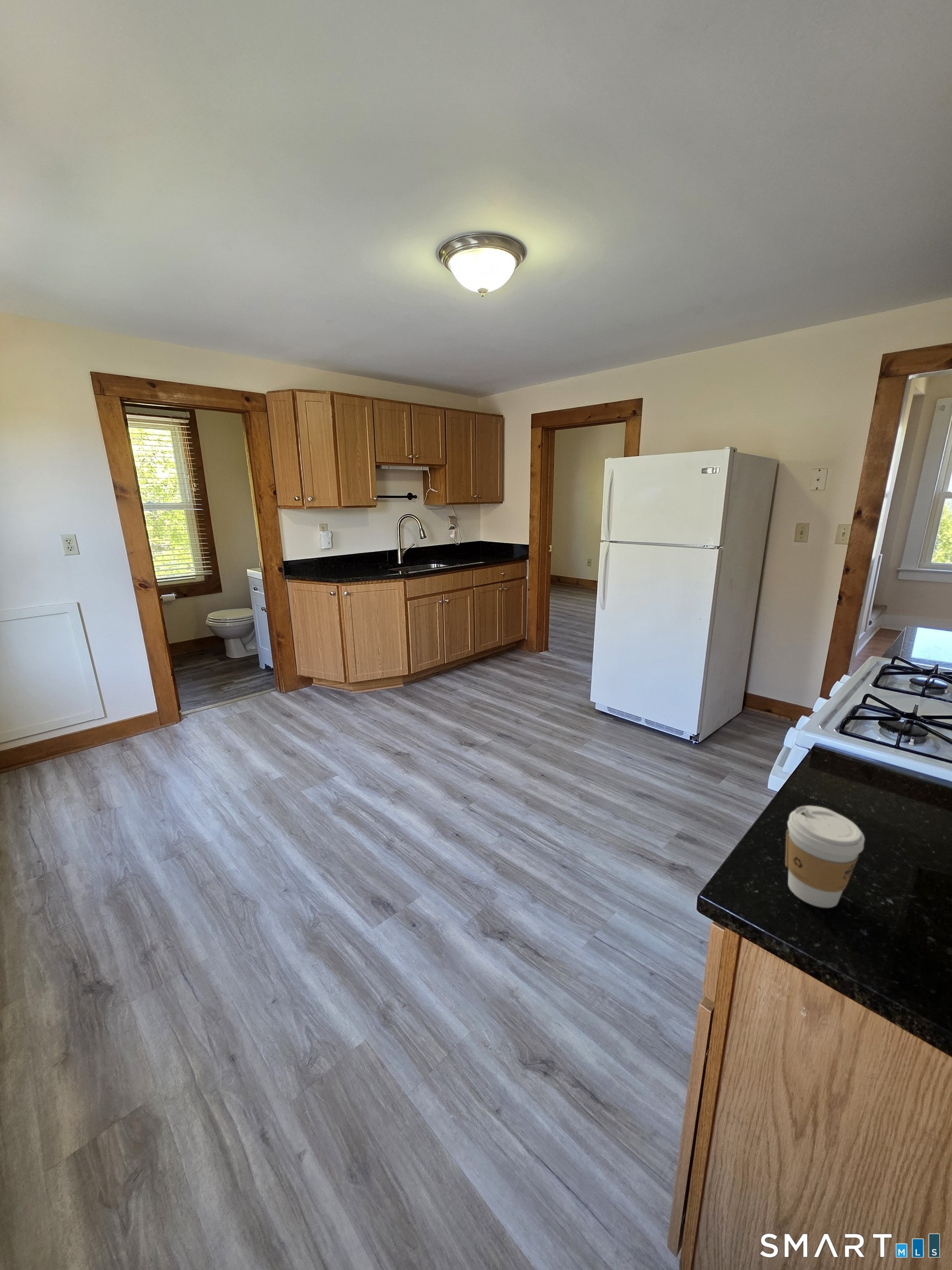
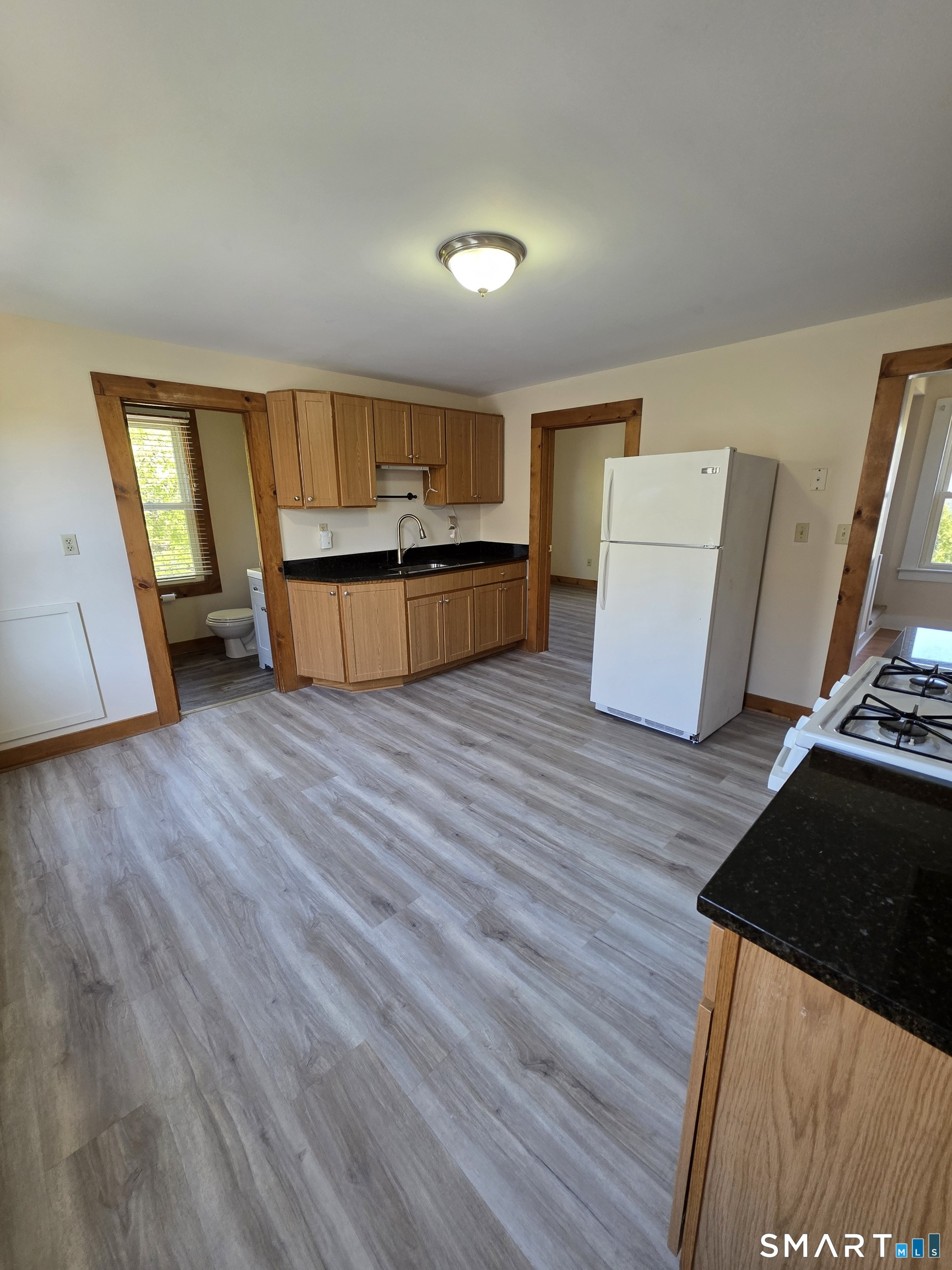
- coffee cup (819, 857)
